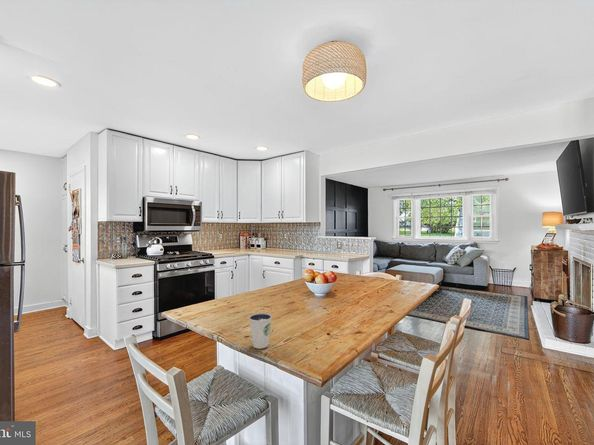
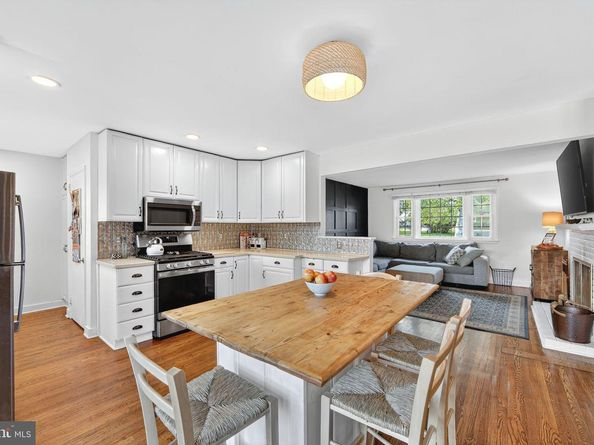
- dixie cup (260, 331)
